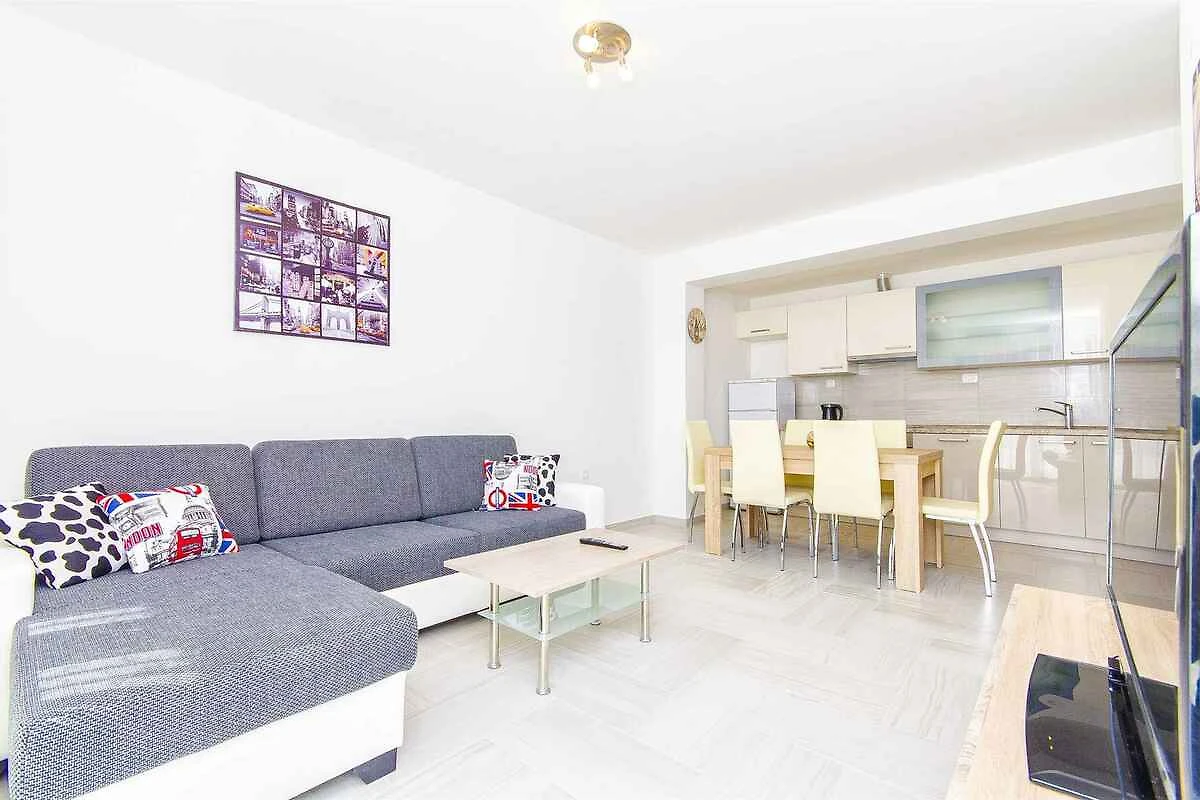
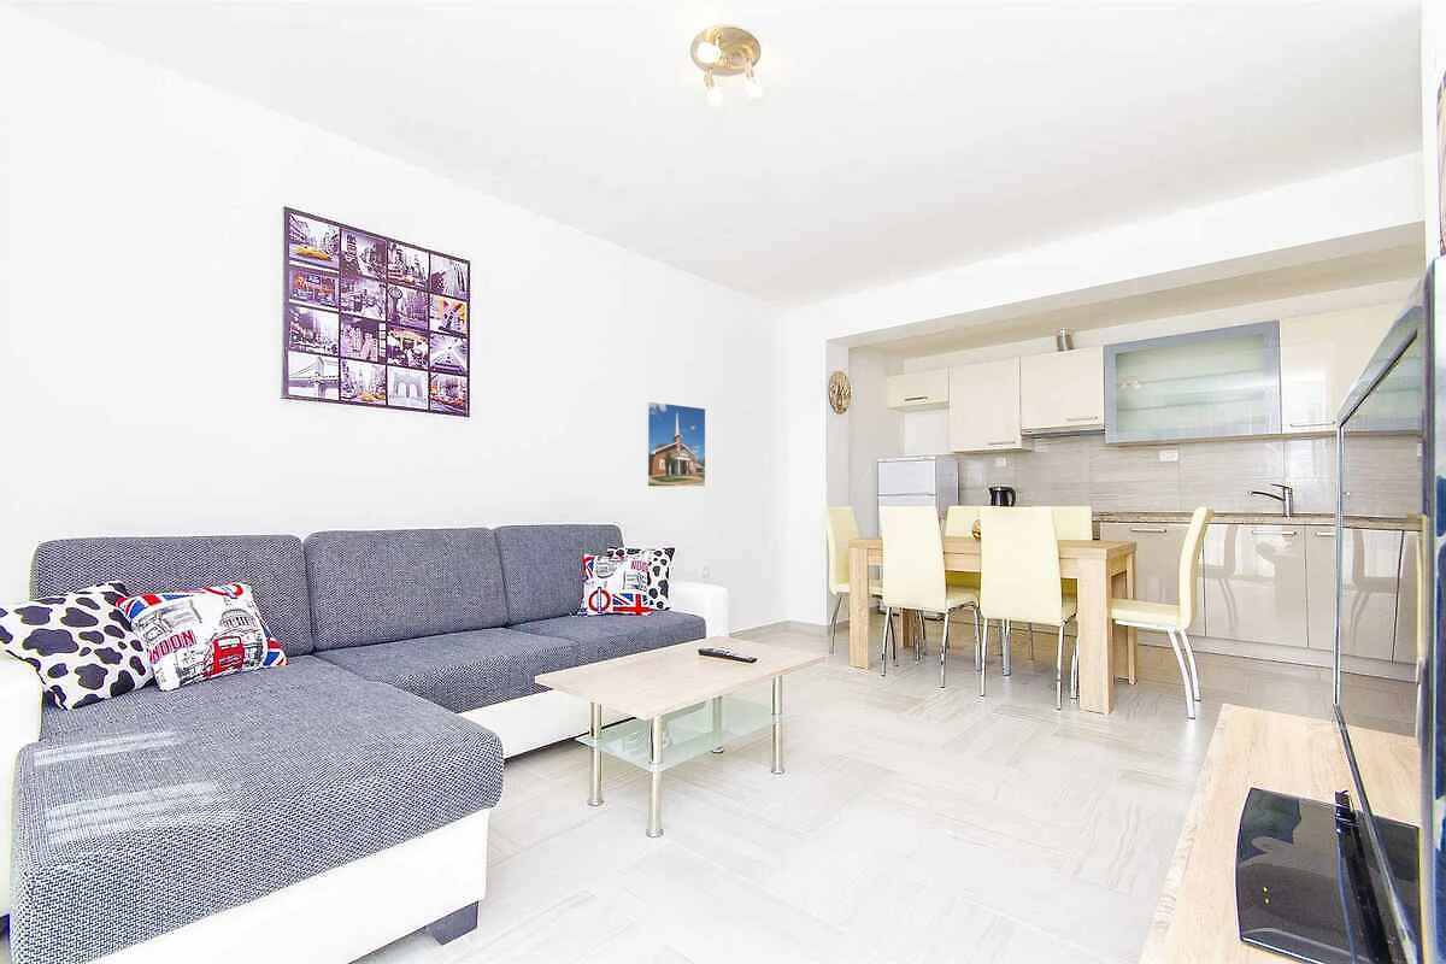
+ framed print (676, 446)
